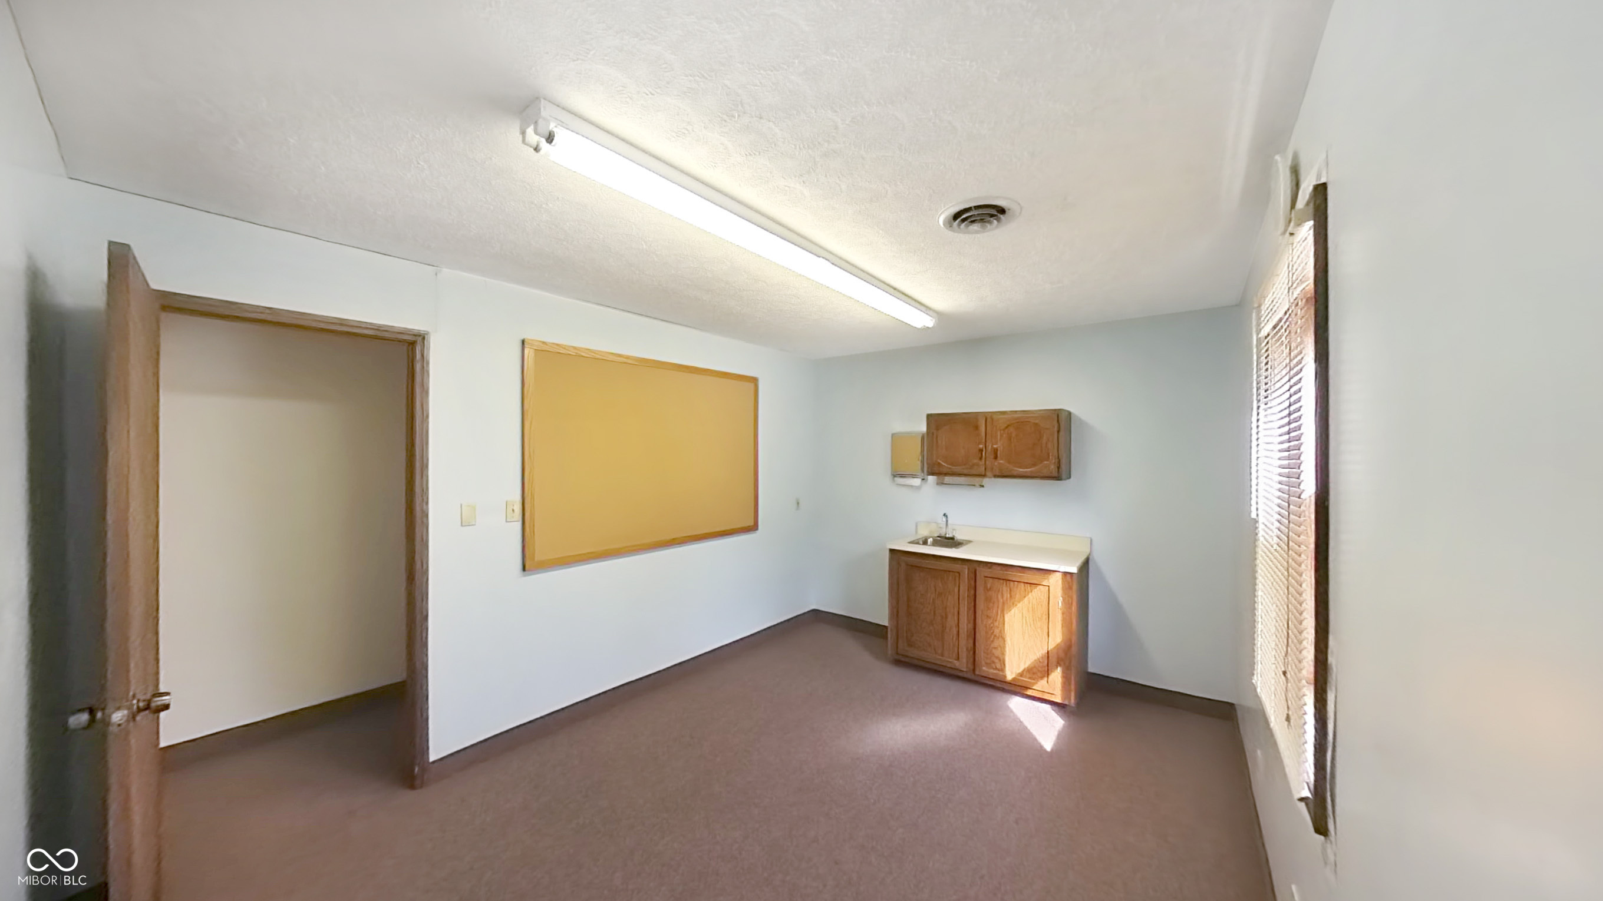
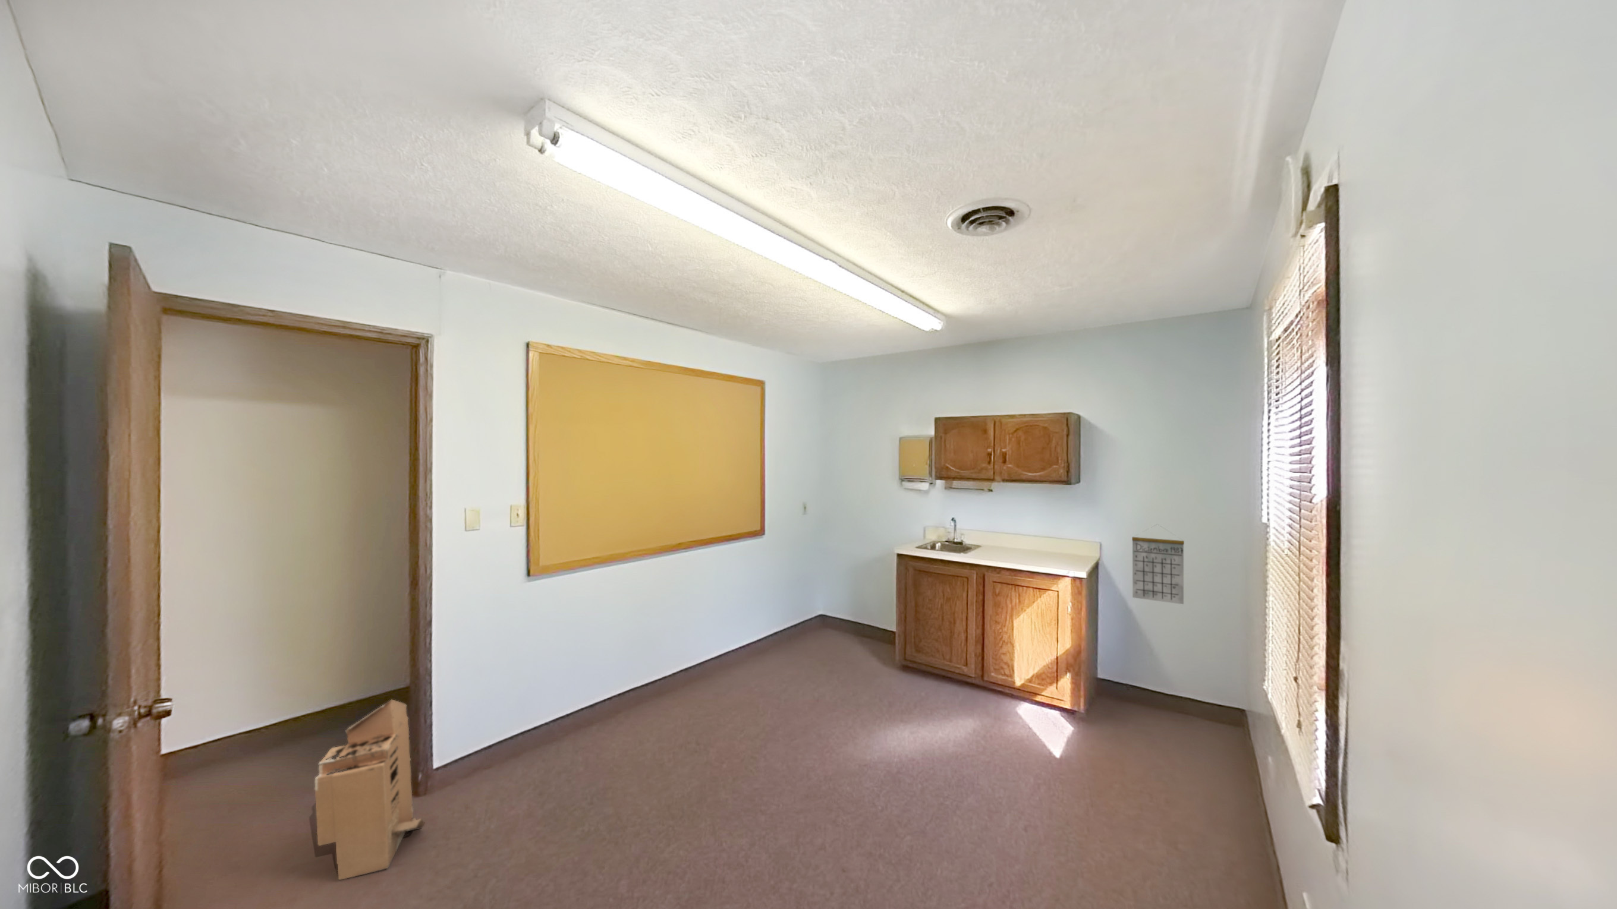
+ carton (368, 776)
+ calendar (1157, 562)
